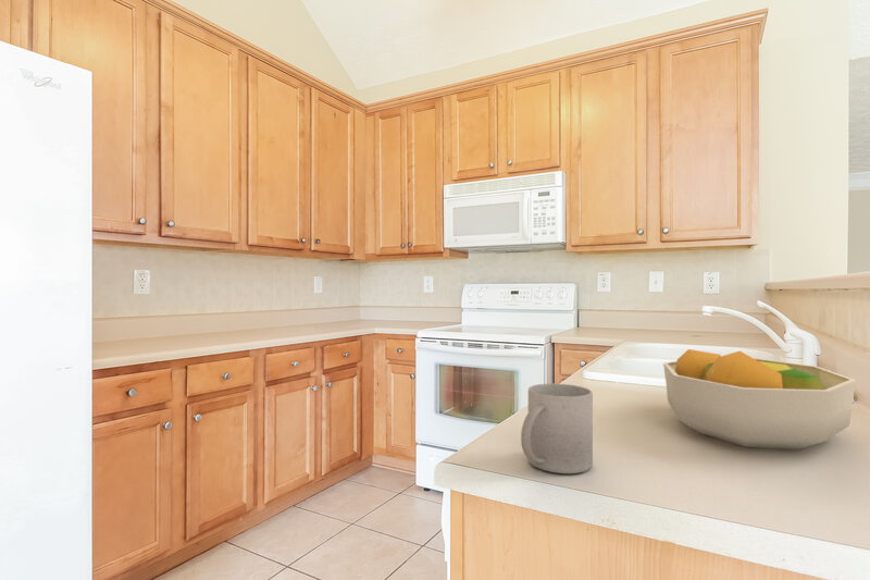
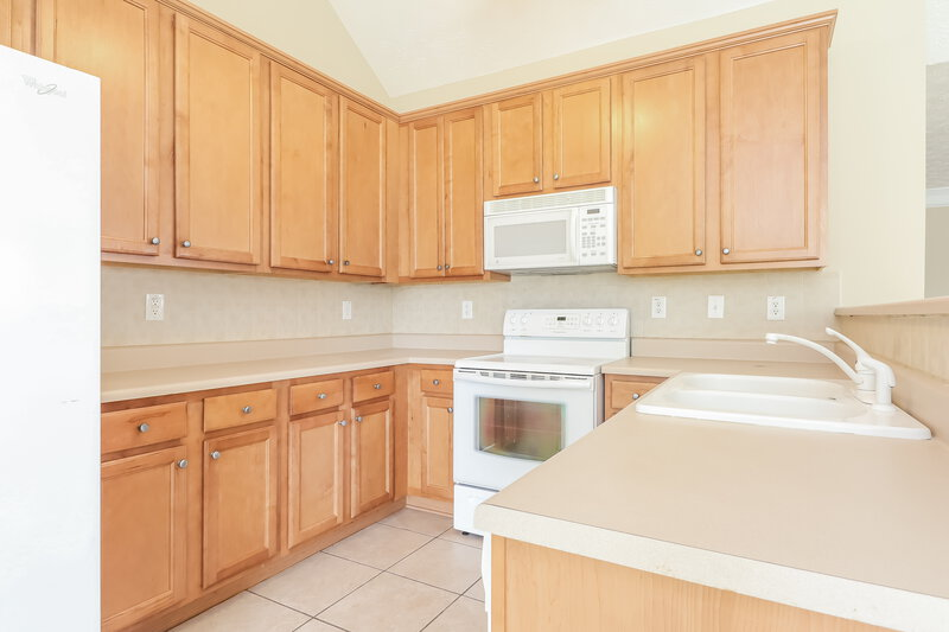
- fruit bowl (749, 385)
- mug (551, 428)
